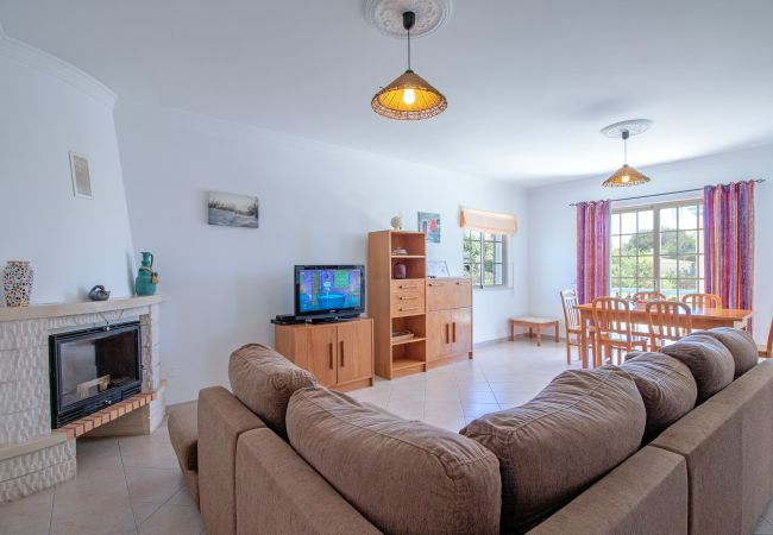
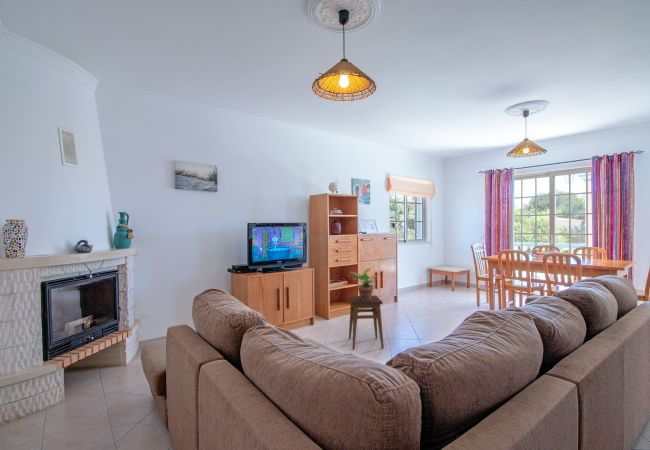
+ stool (365, 318)
+ potted plant (363, 284)
